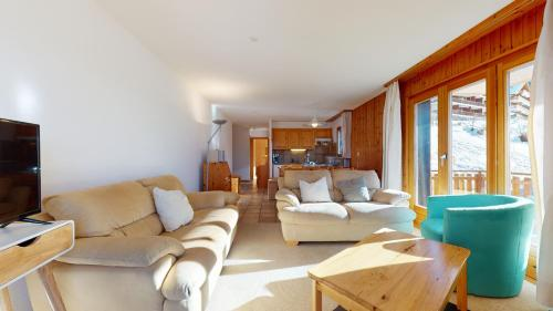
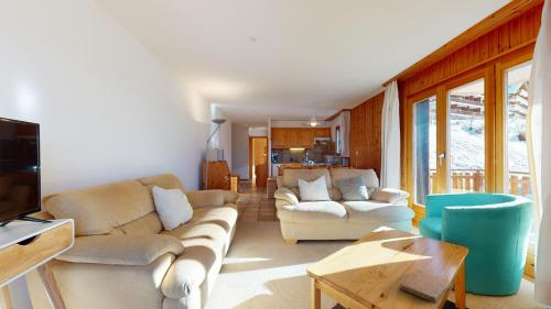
+ notebook (425, 284)
